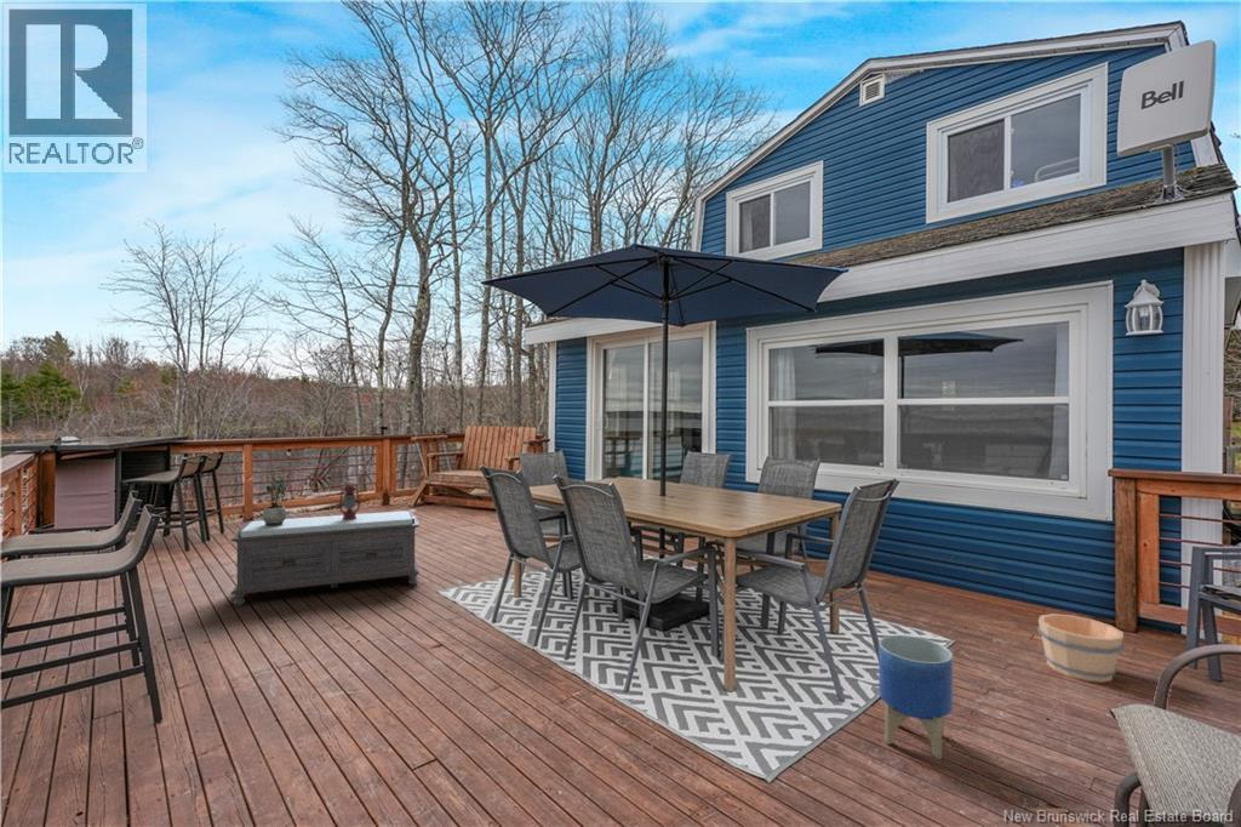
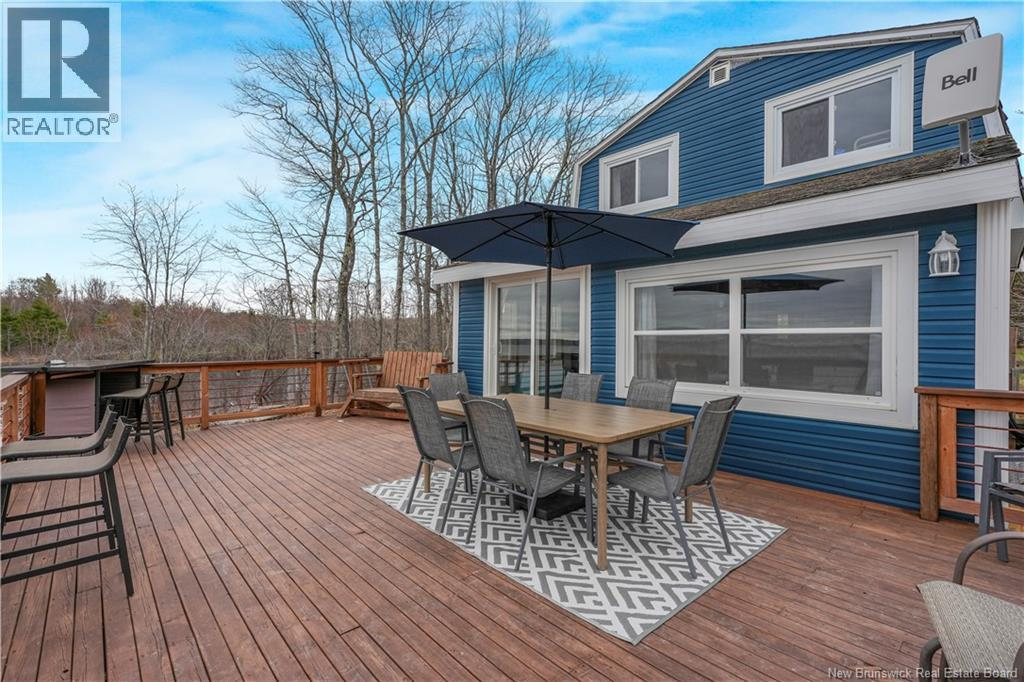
- planter (914, 694)
- bench (332, 553)
- potted plant (276, 498)
- lantern (349, 498)
- bucket (1079, 648)
